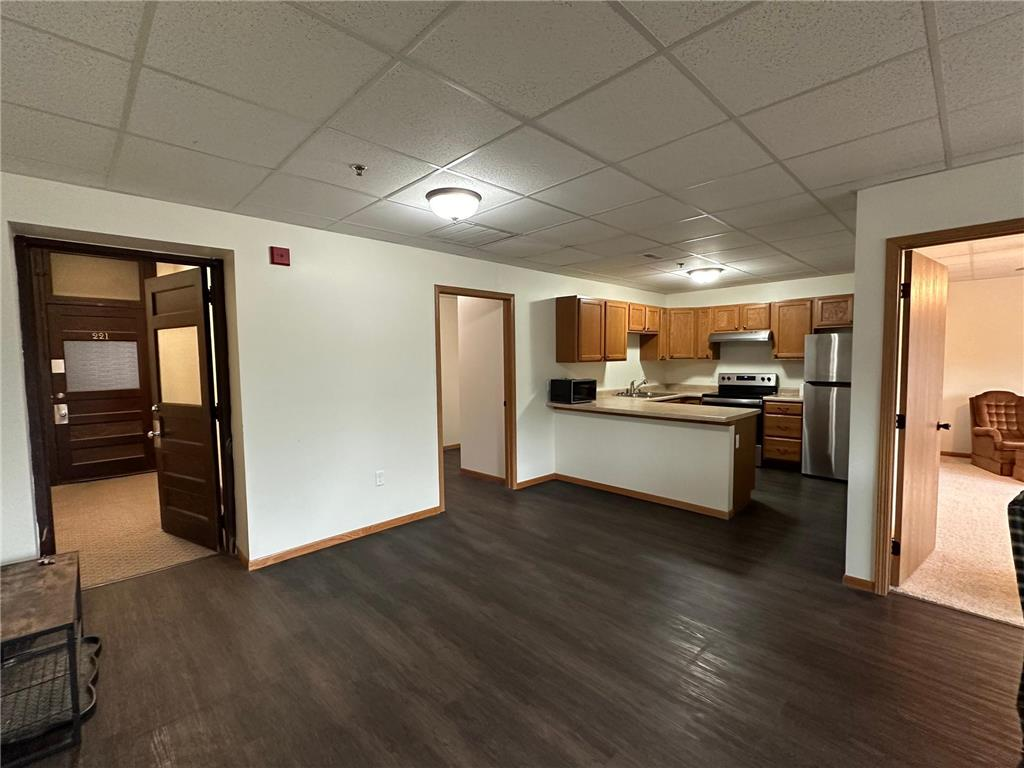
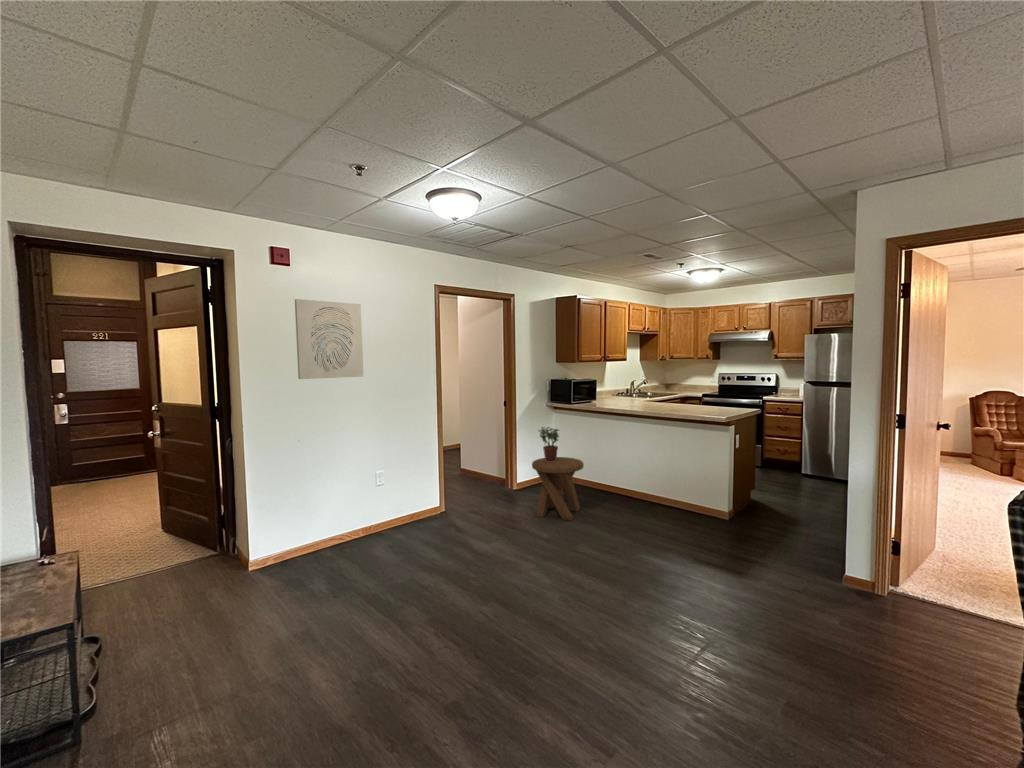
+ music stool (558, 487)
+ potted plant (549, 442)
+ wall art (330, 340)
